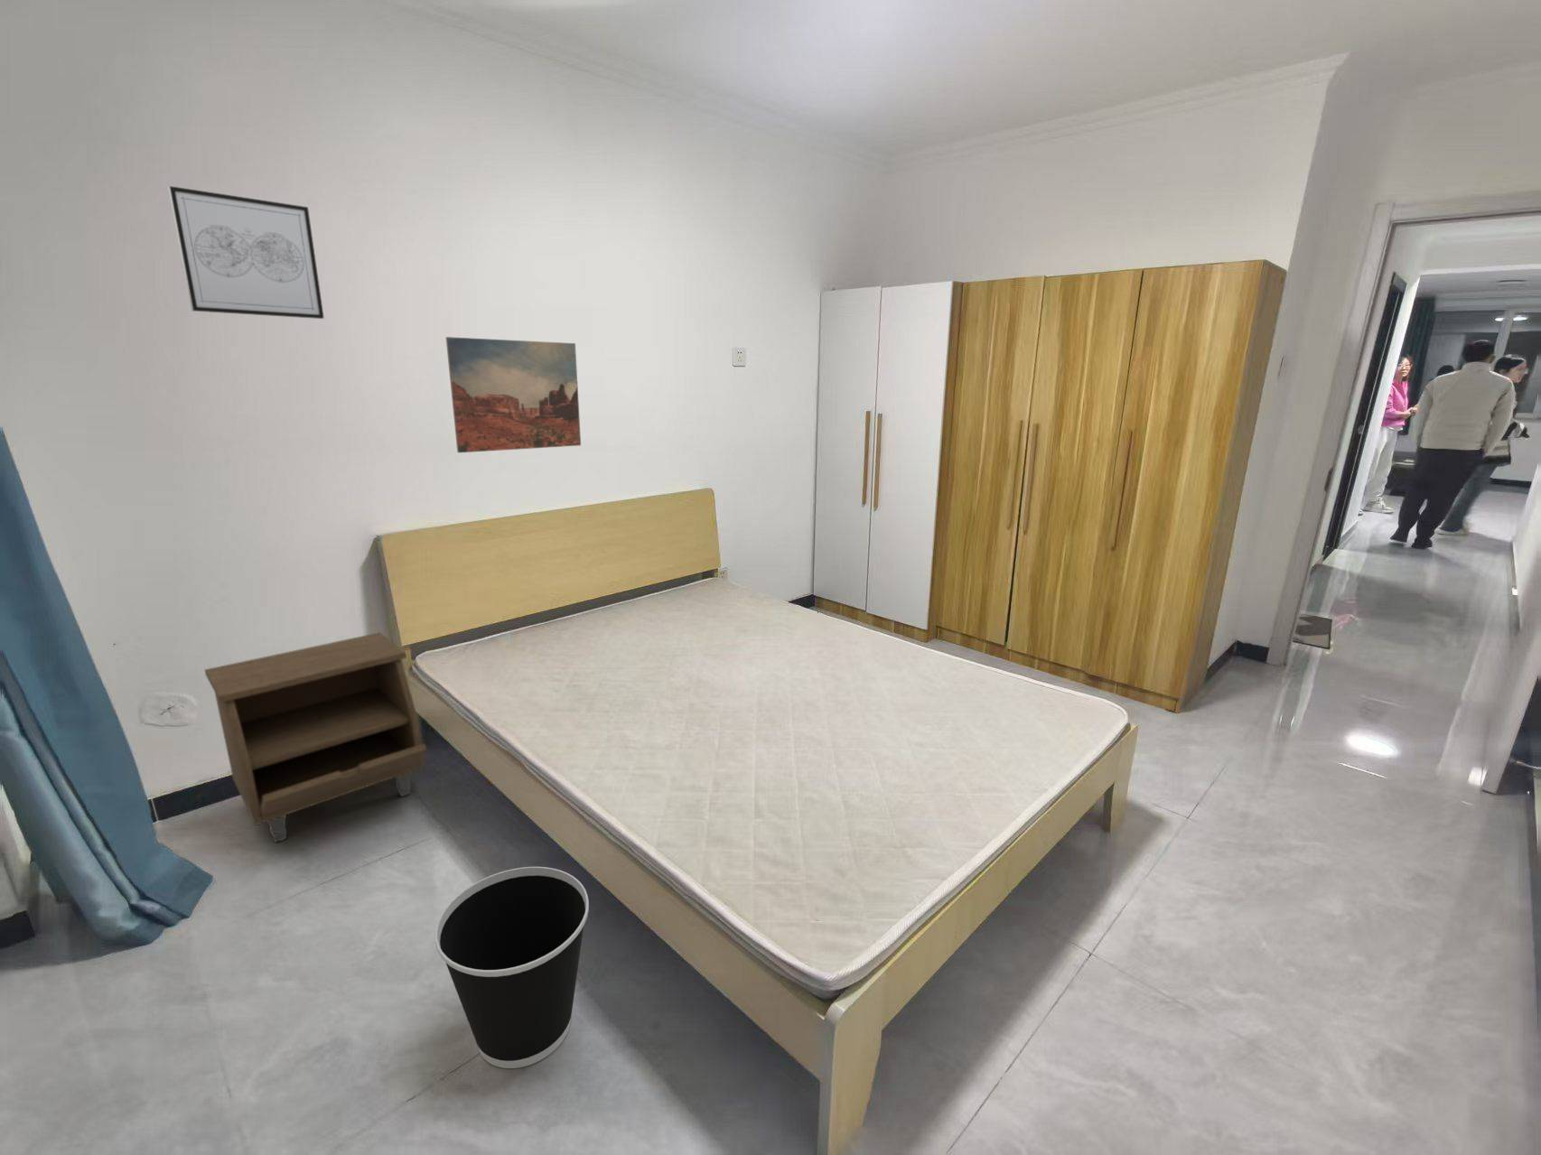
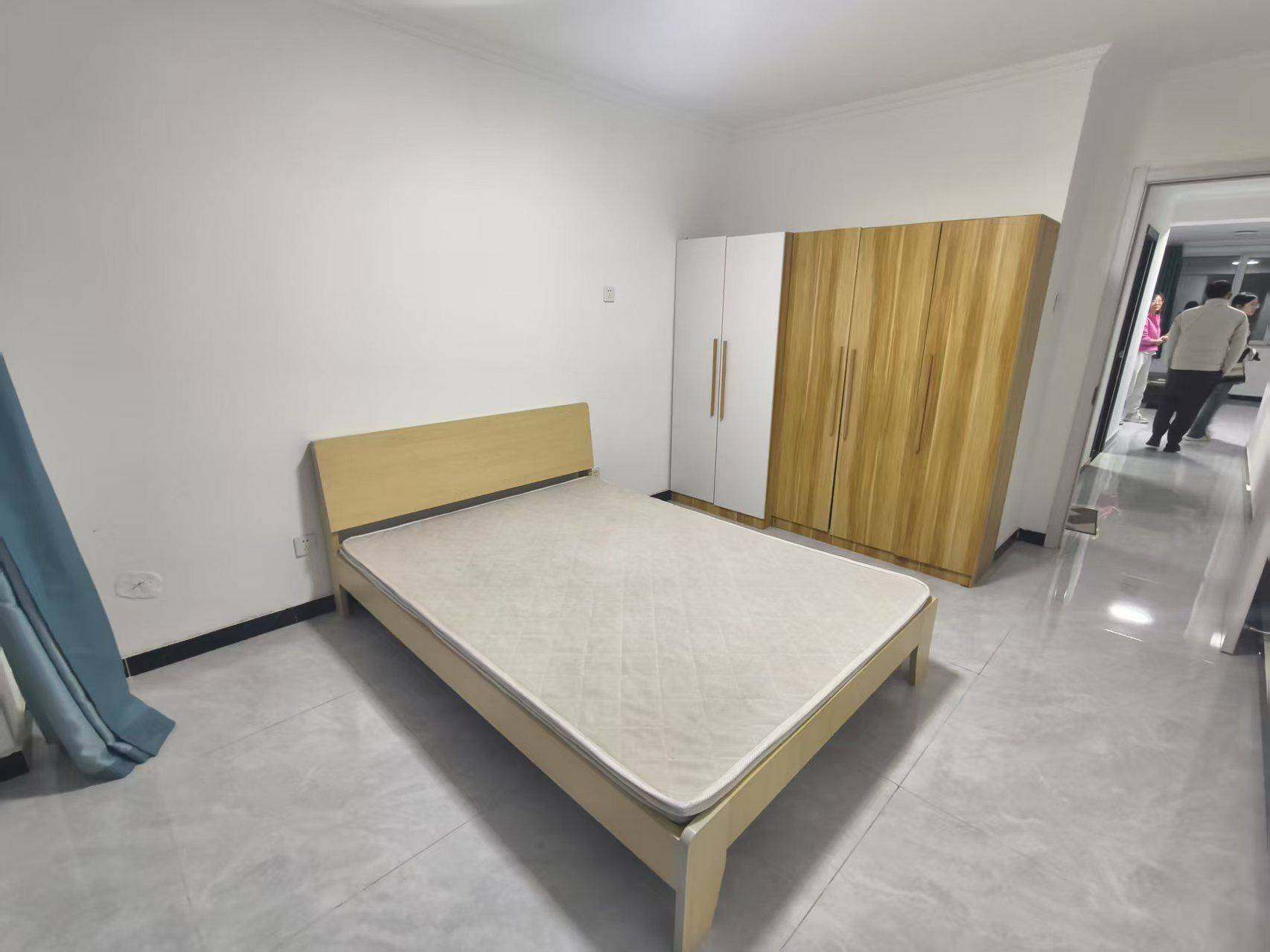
- wastebasket (519, 972)
- nightstand (328, 740)
- wall art (518, 396)
- wall art (251, 257)
